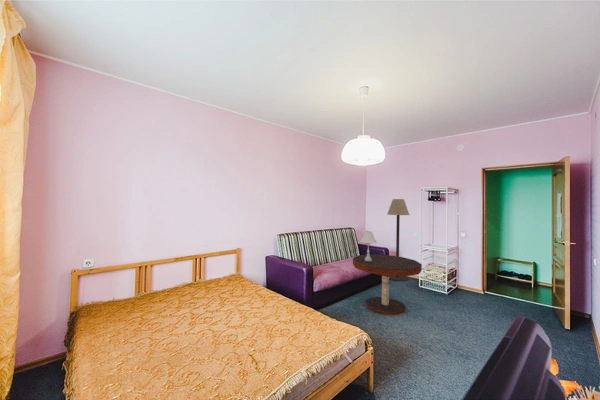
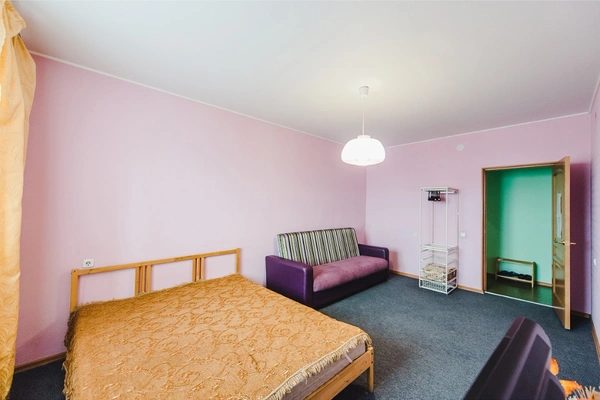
- coffee table (385, 283)
- floor lamp (397, 238)
- table lamp (368, 245)
